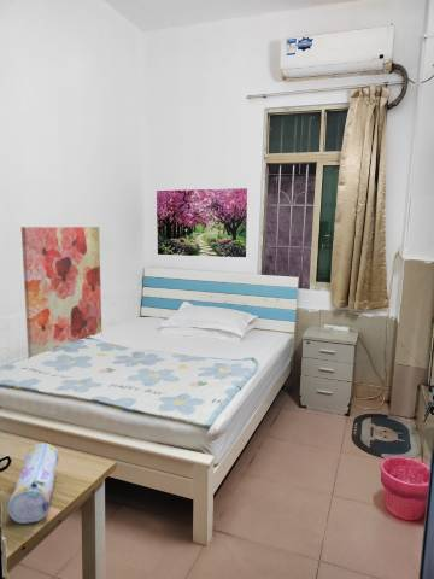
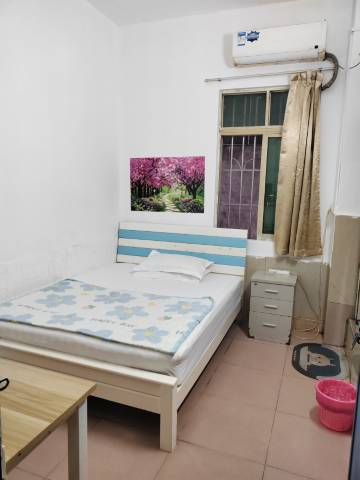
- wall art (66, 296)
- pencil case (35, 479)
